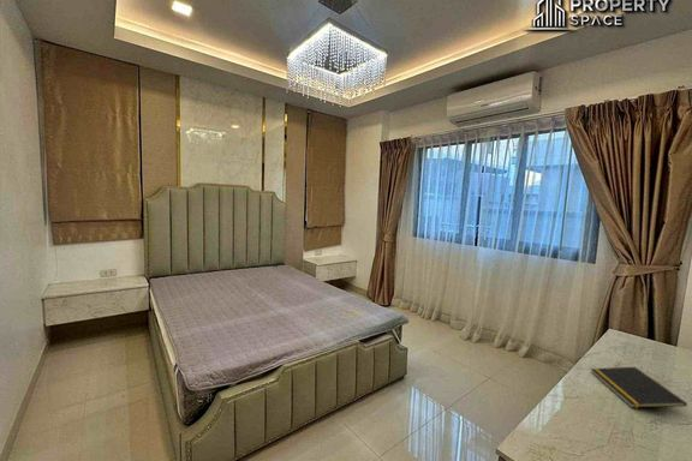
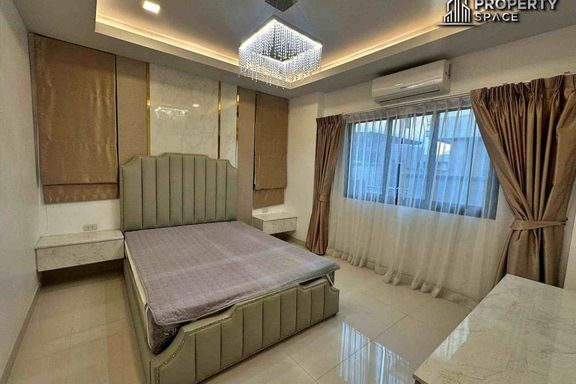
- notepad (633, 385)
